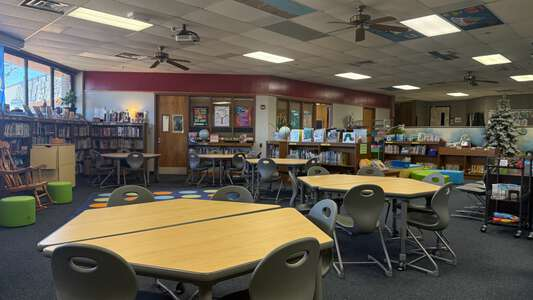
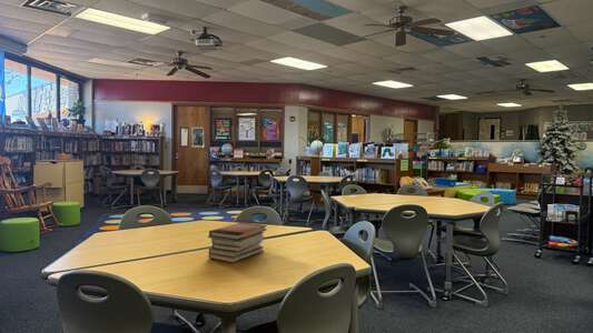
+ book stack (238, 241)
